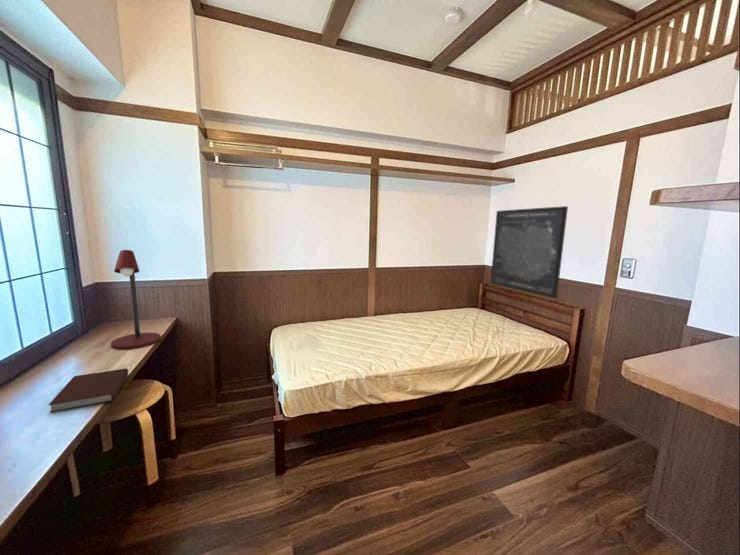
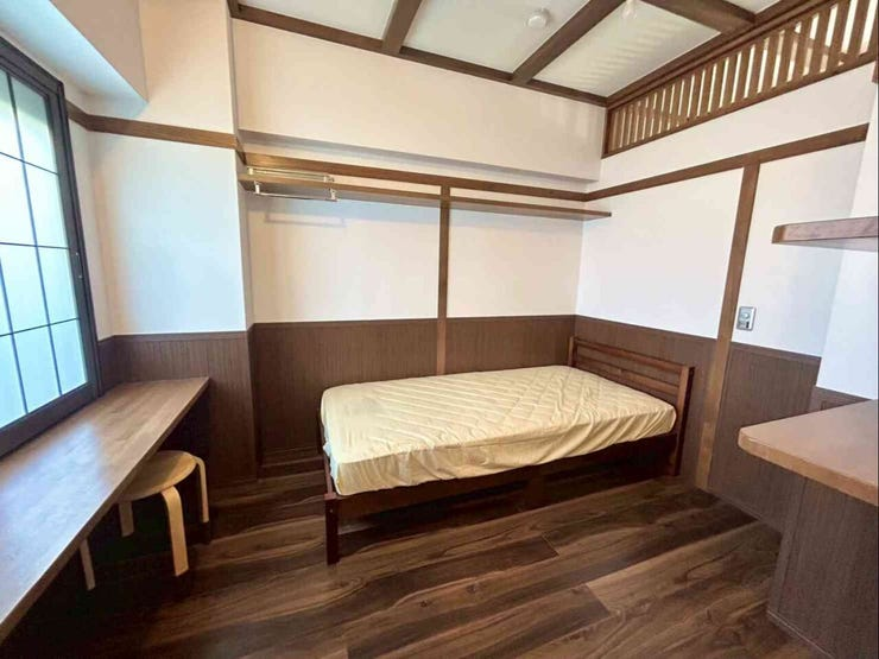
- desk lamp (132, 296)
- notebook (93, 387)
- wall art (523, 250)
